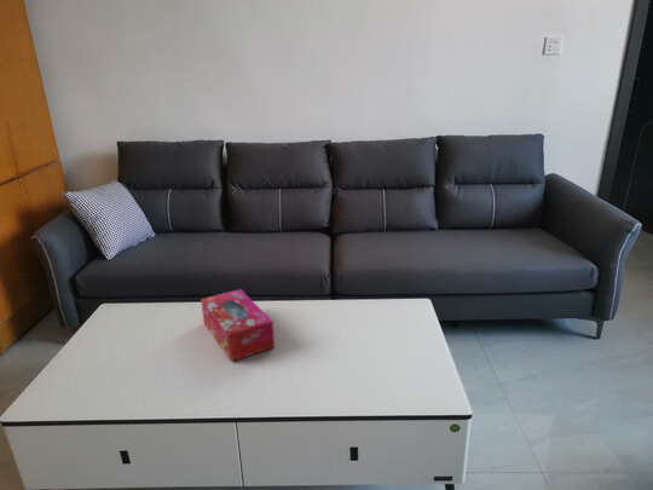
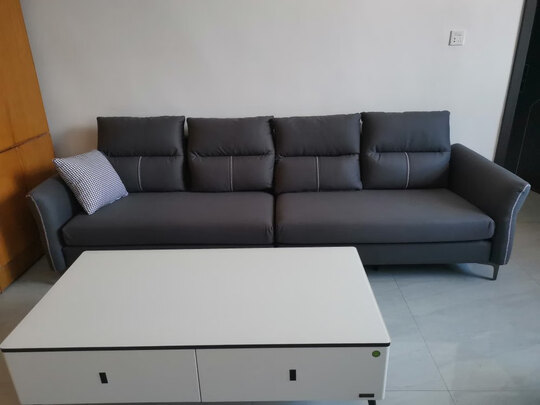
- tissue box (236, 322)
